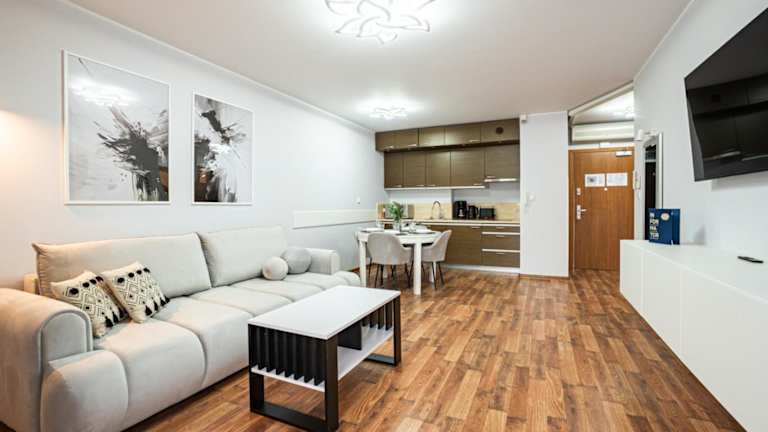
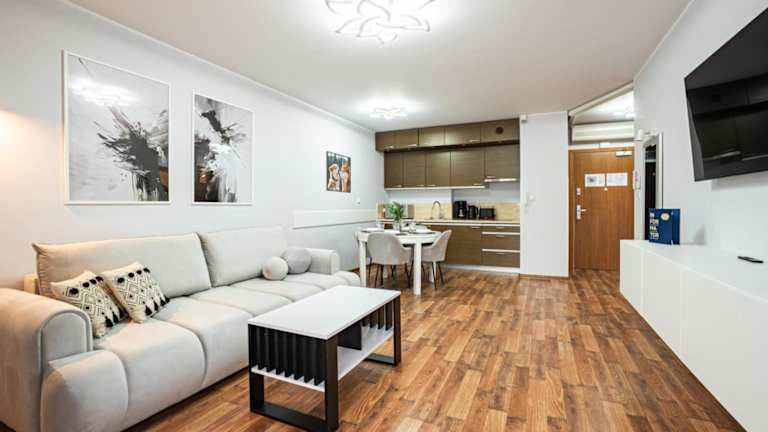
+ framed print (339, 173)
